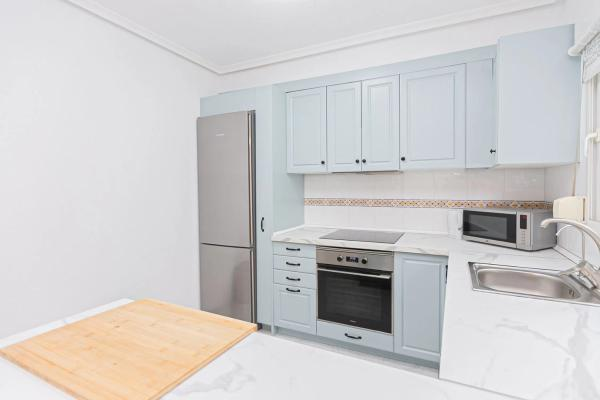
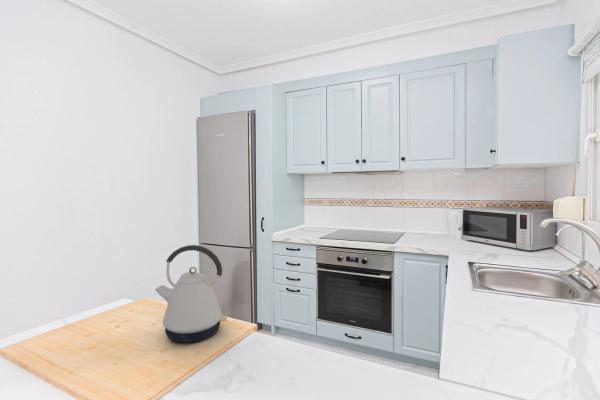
+ kettle (190, 289)
